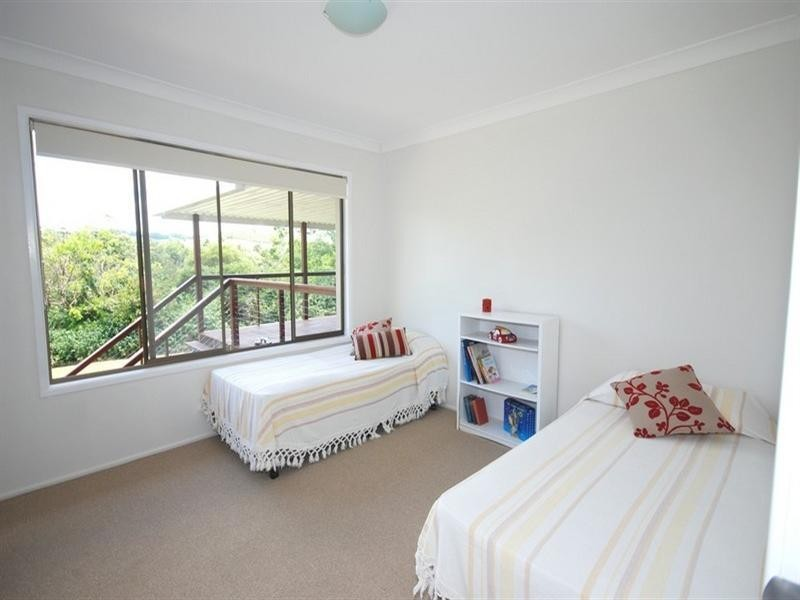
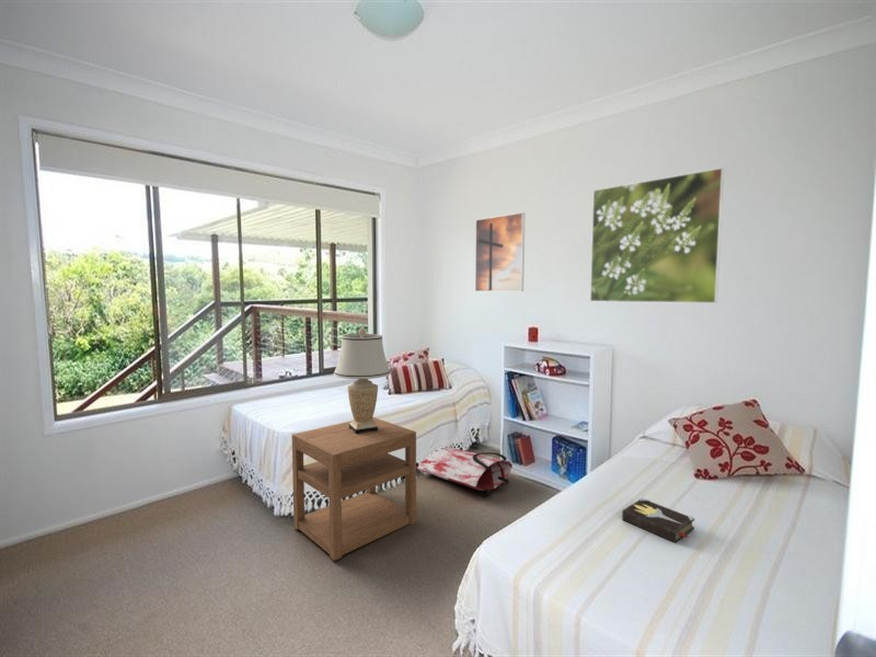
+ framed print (649, 241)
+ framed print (498, 254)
+ table lamp (362, 379)
+ hardback book (657, 518)
+ nightstand (355, 479)
+ bag (464, 464)
